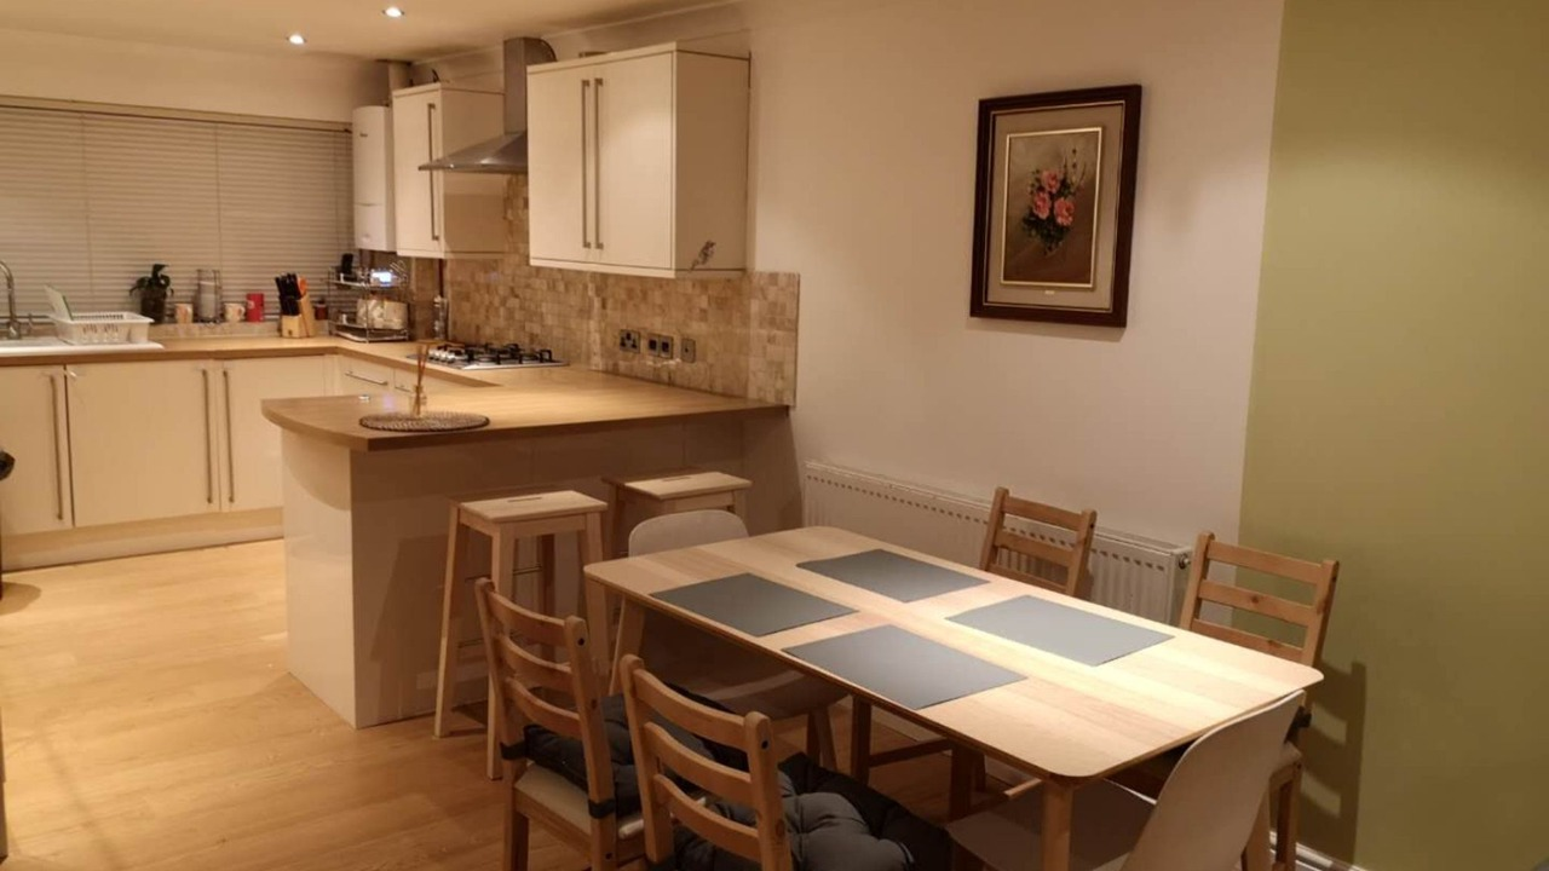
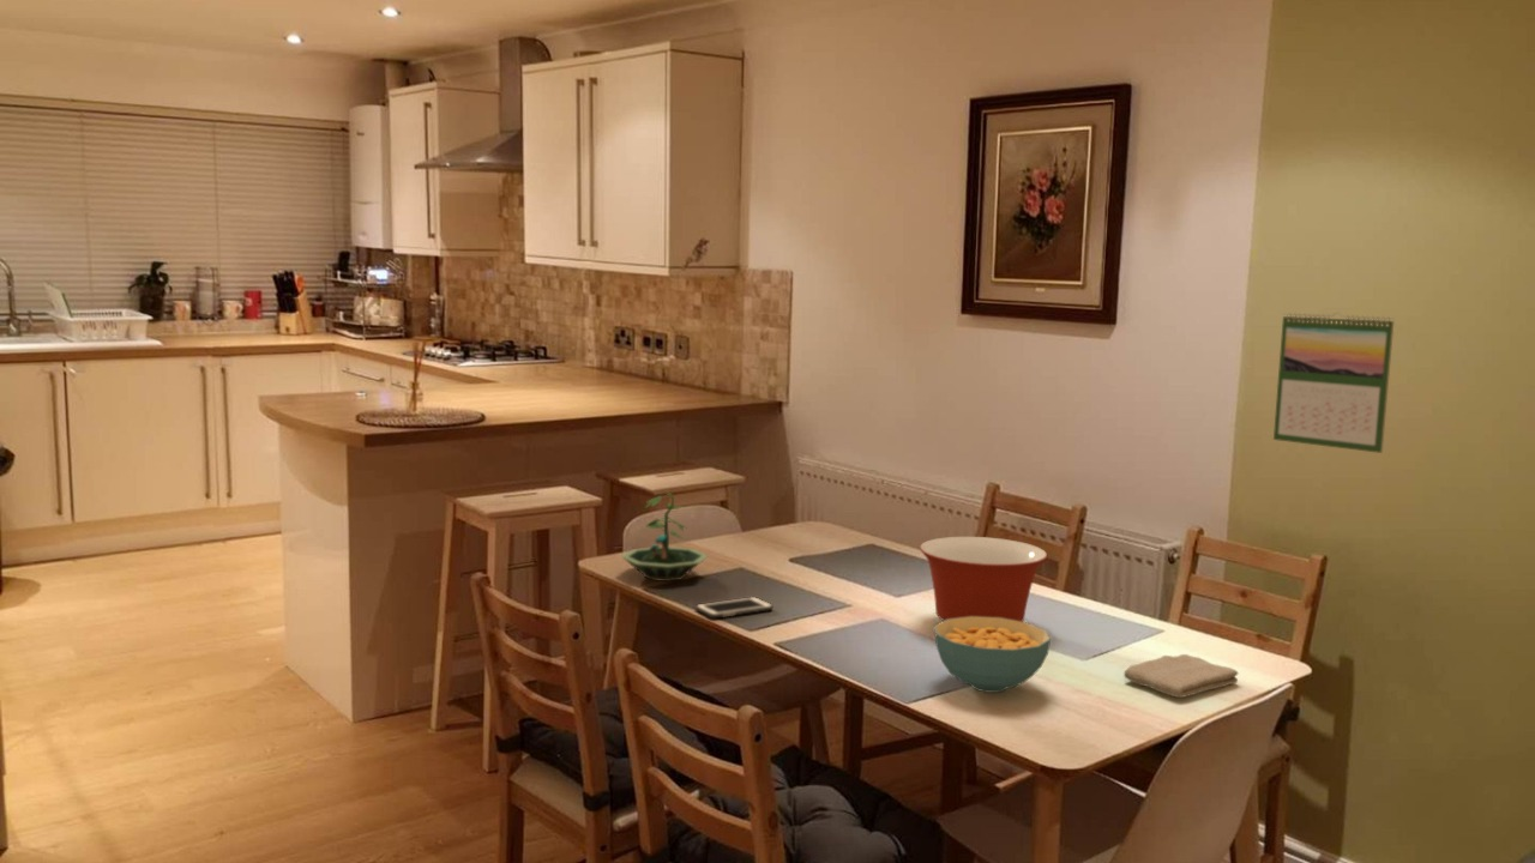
+ cereal bowl (989, 659)
+ washcloth (1182, 674)
+ calendar (1331, 379)
+ mixing bowl (981, 589)
+ terrarium (667, 511)
+ cell phone (734, 606)
